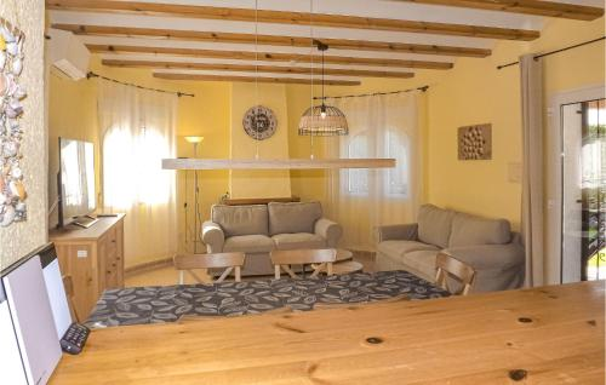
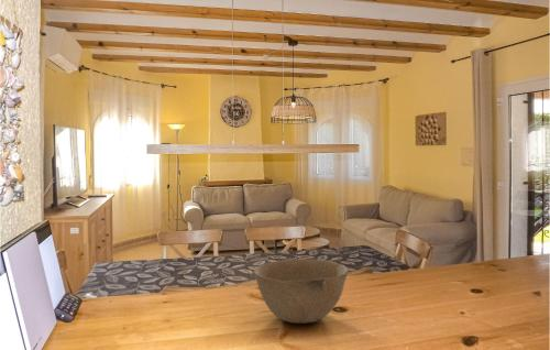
+ bowl (300, 292)
